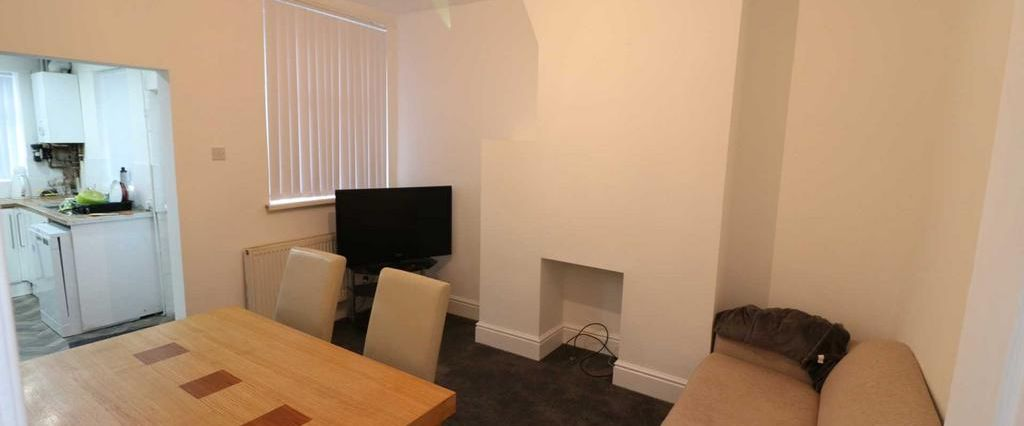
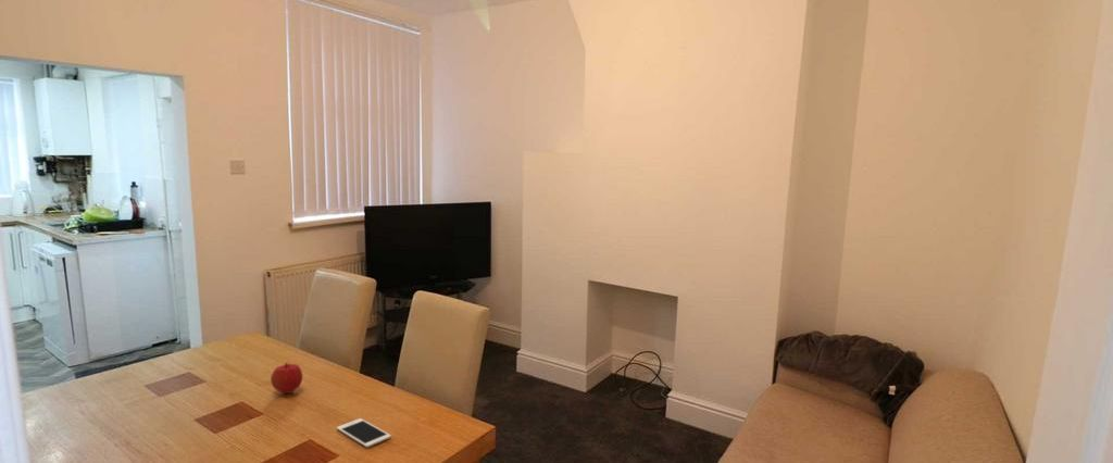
+ cell phone (363, 431)
+ fruit (287, 377)
